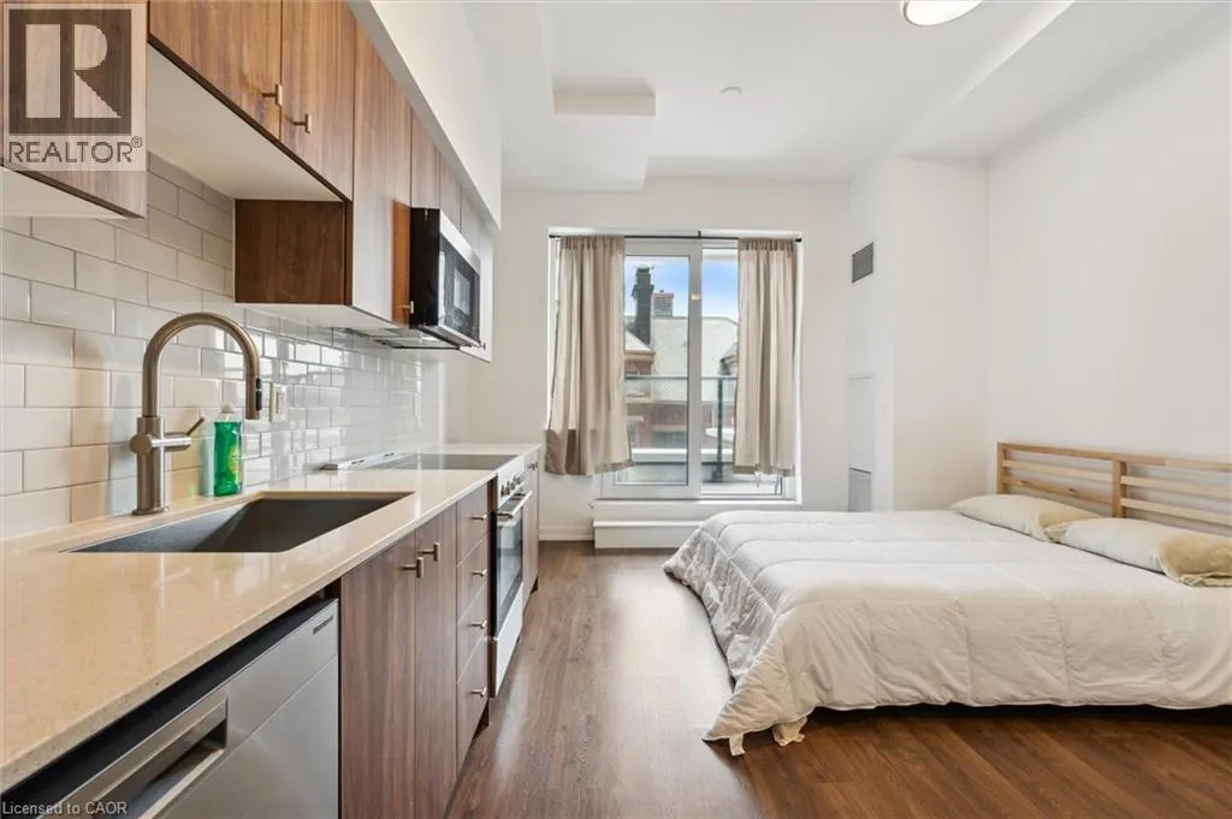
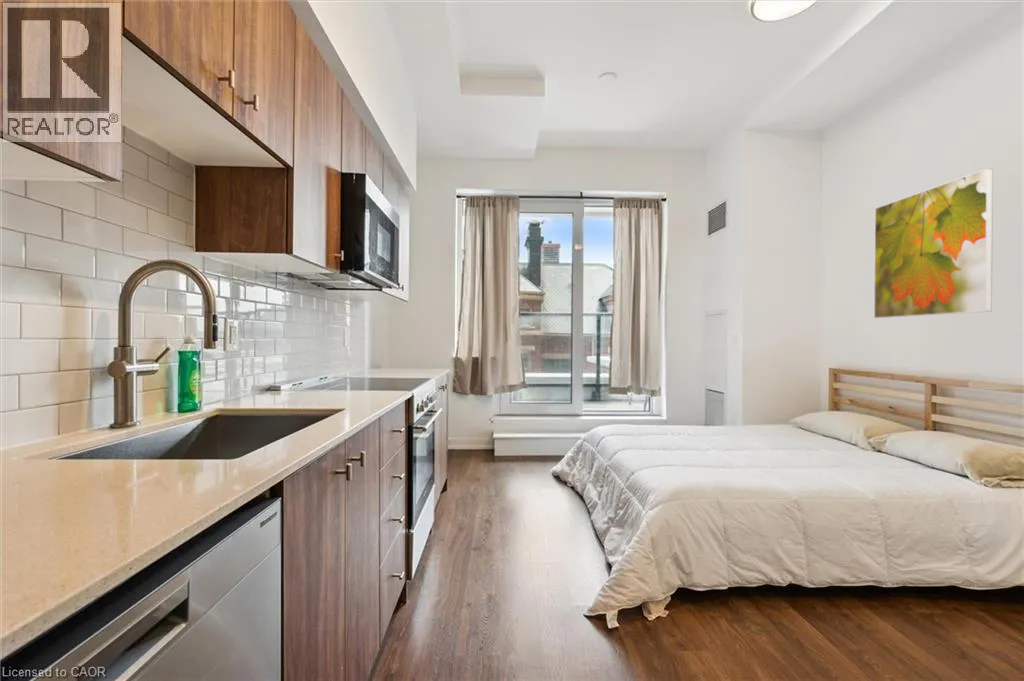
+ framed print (925, 253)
